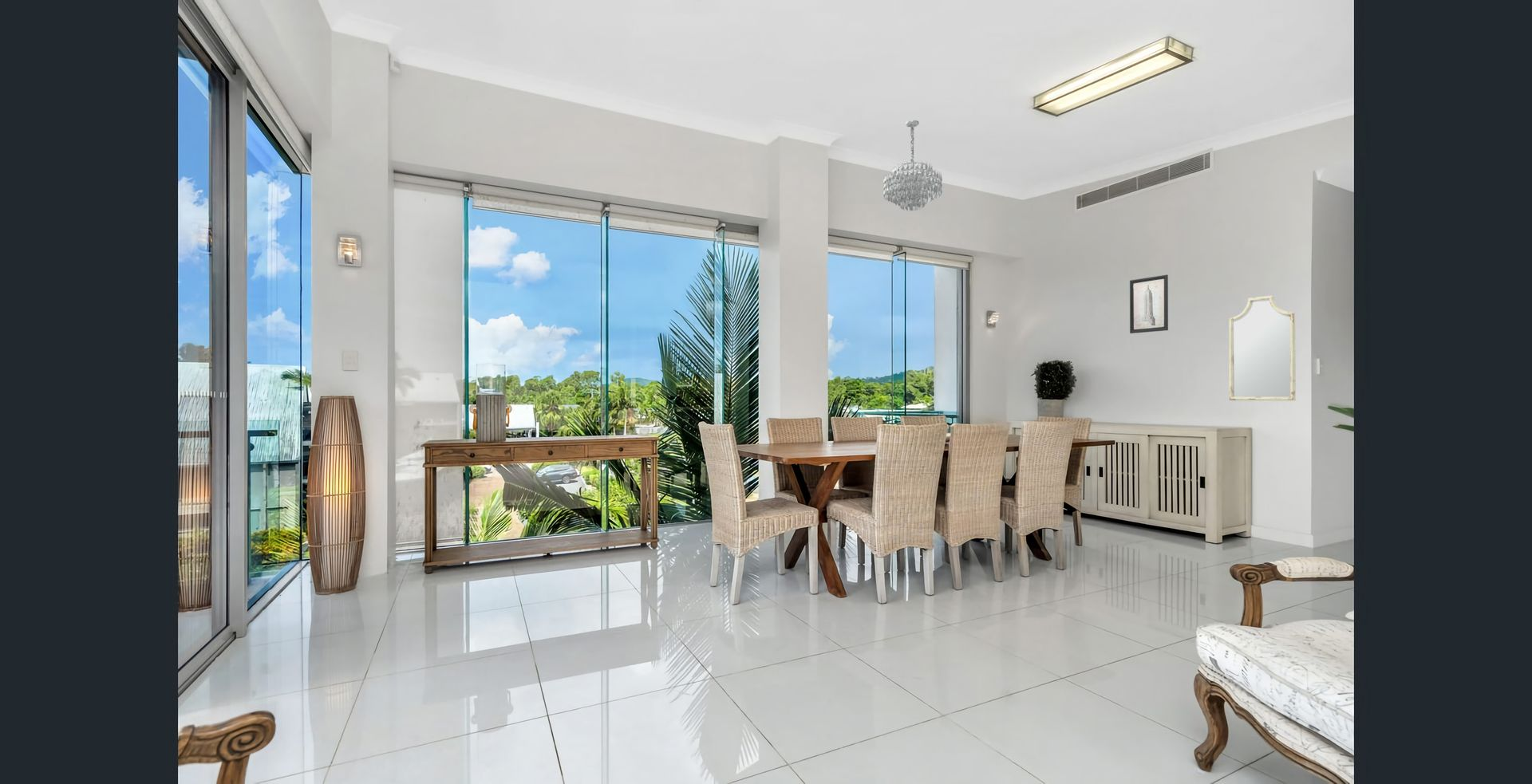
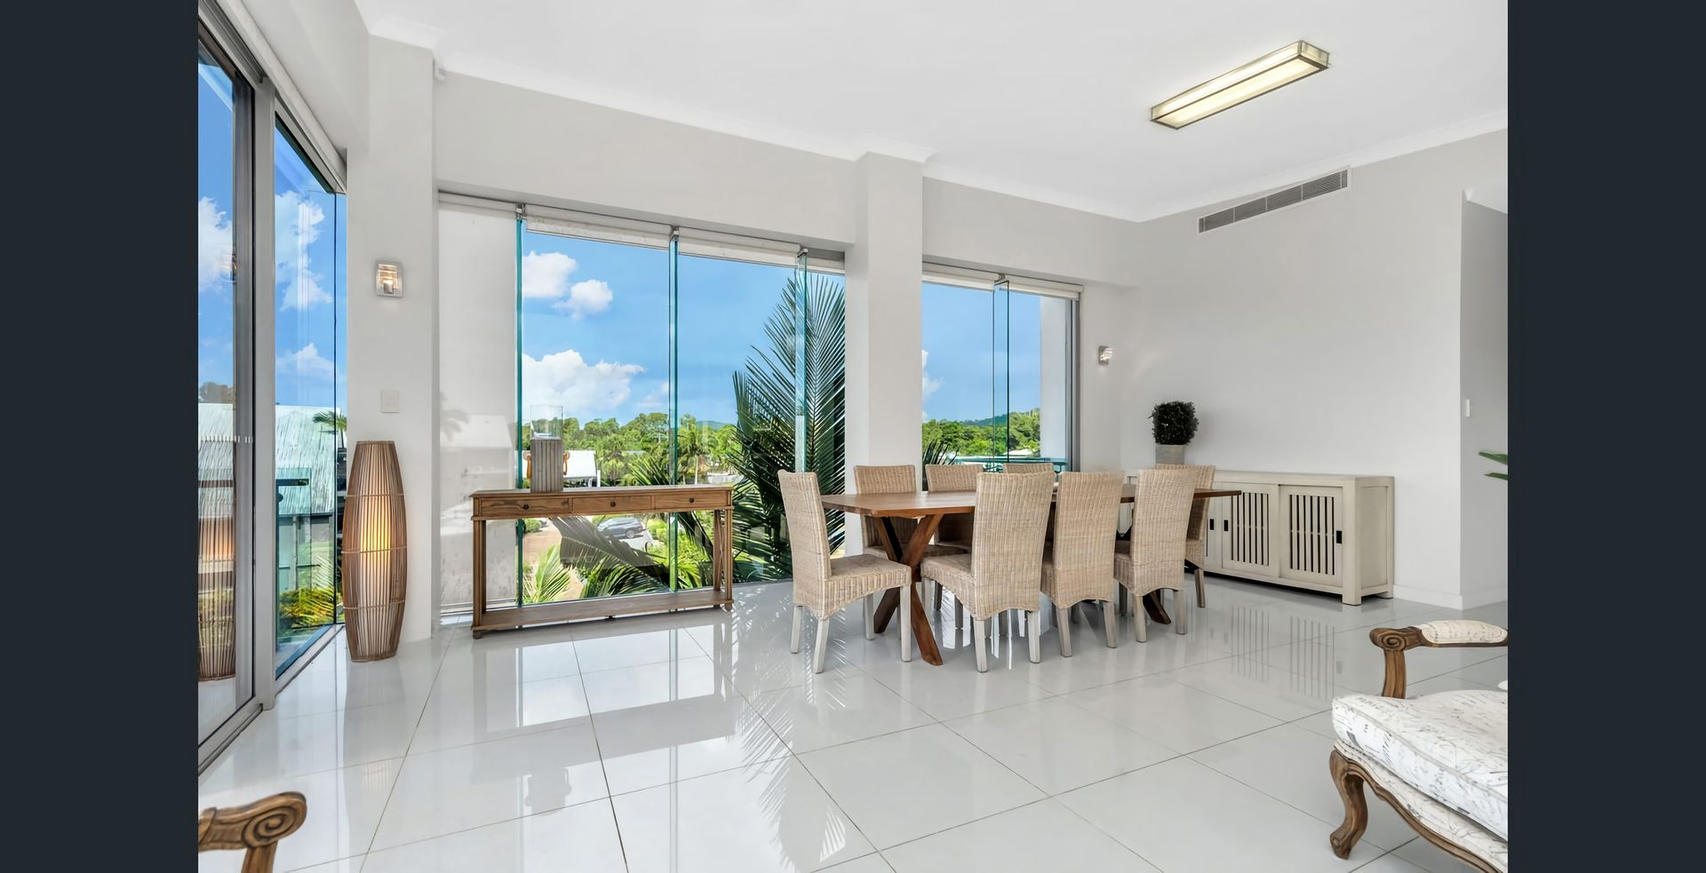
- wall art (1148, 305)
- home mirror (1261, 349)
- chandelier (912, 165)
